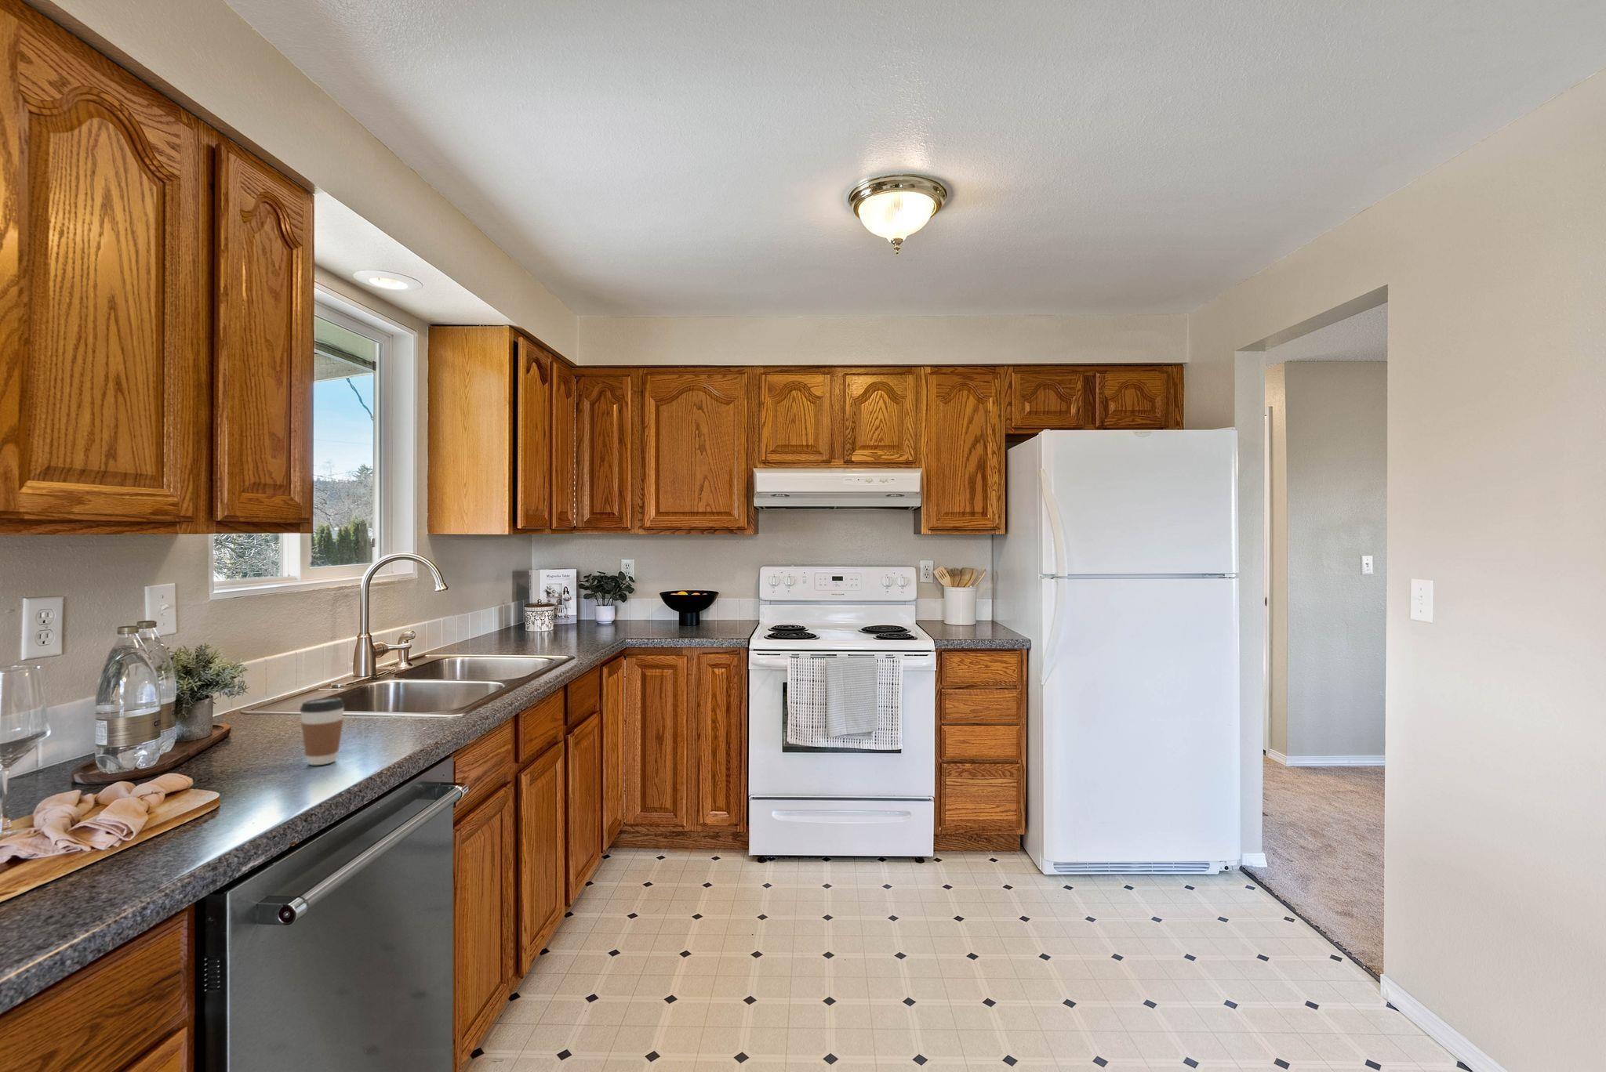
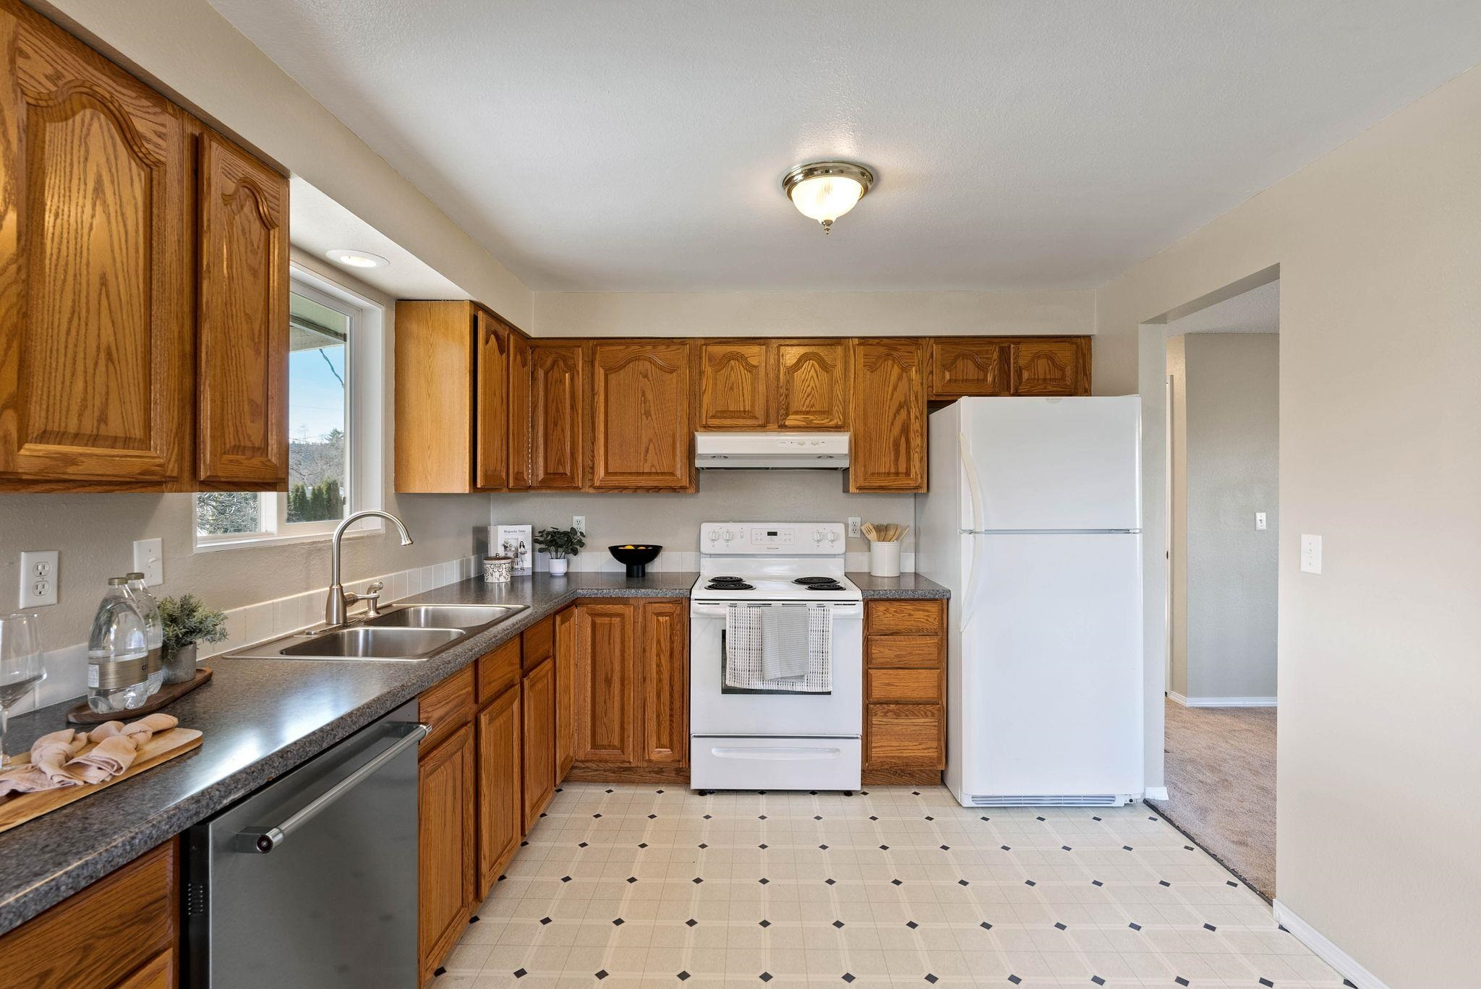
- coffee cup (322, 730)
